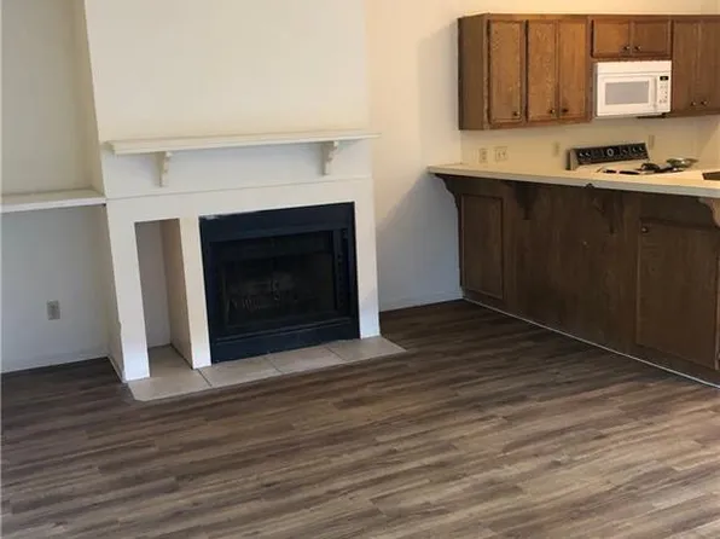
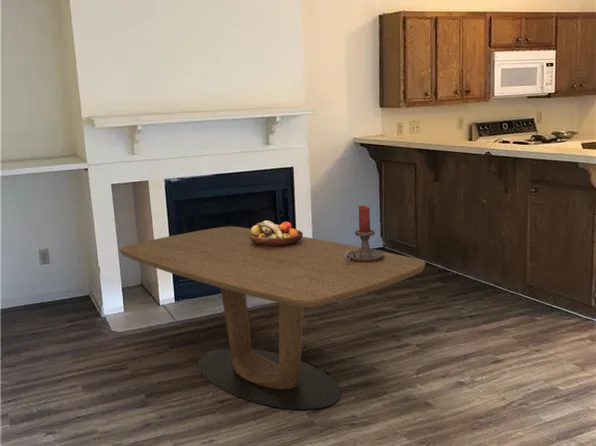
+ dining table (248, 320)
+ candle holder (361, 232)
+ fruit bowl (276, 231)
